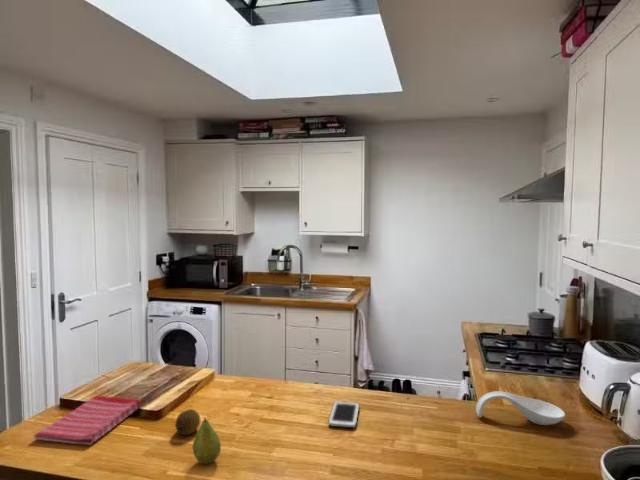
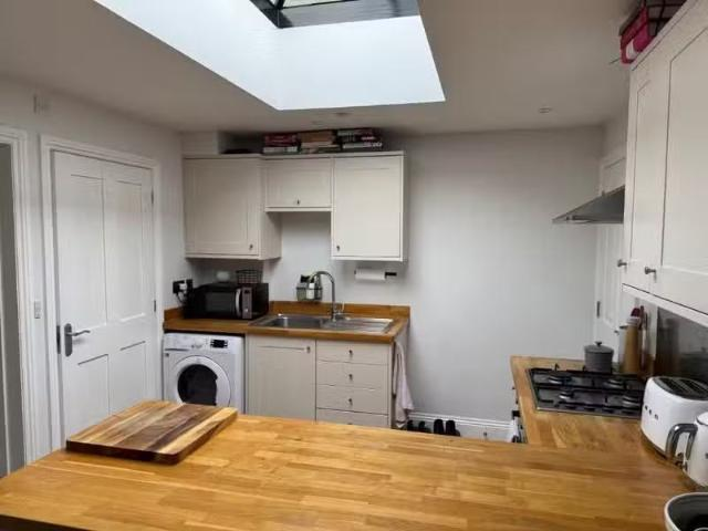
- spoon rest (519, 406)
- fruit (207, 436)
- dish towel (92, 417)
- cell phone (344, 414)
- fruit (188, 421)
